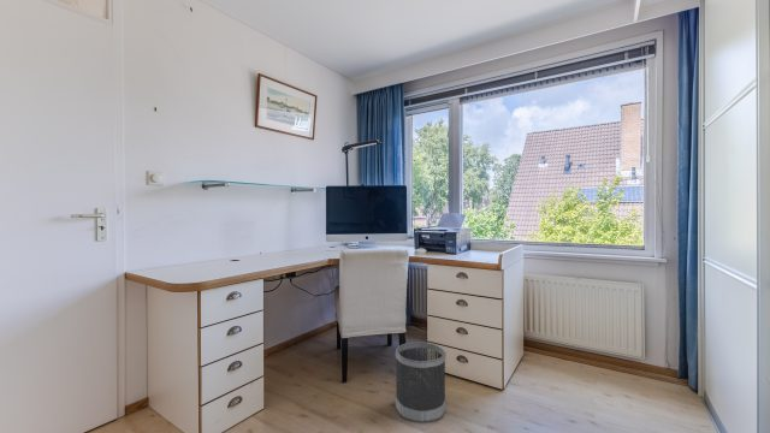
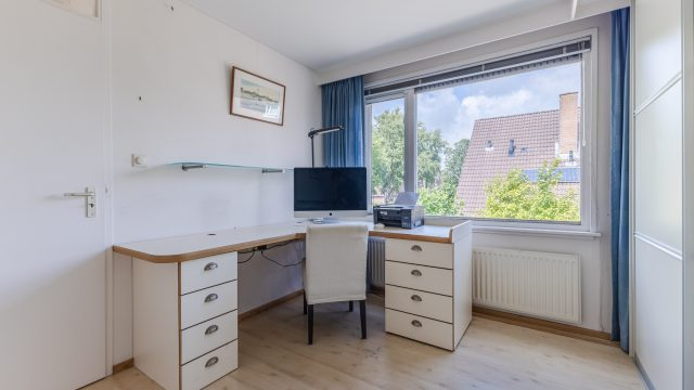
- wastebasket (420, 379)
